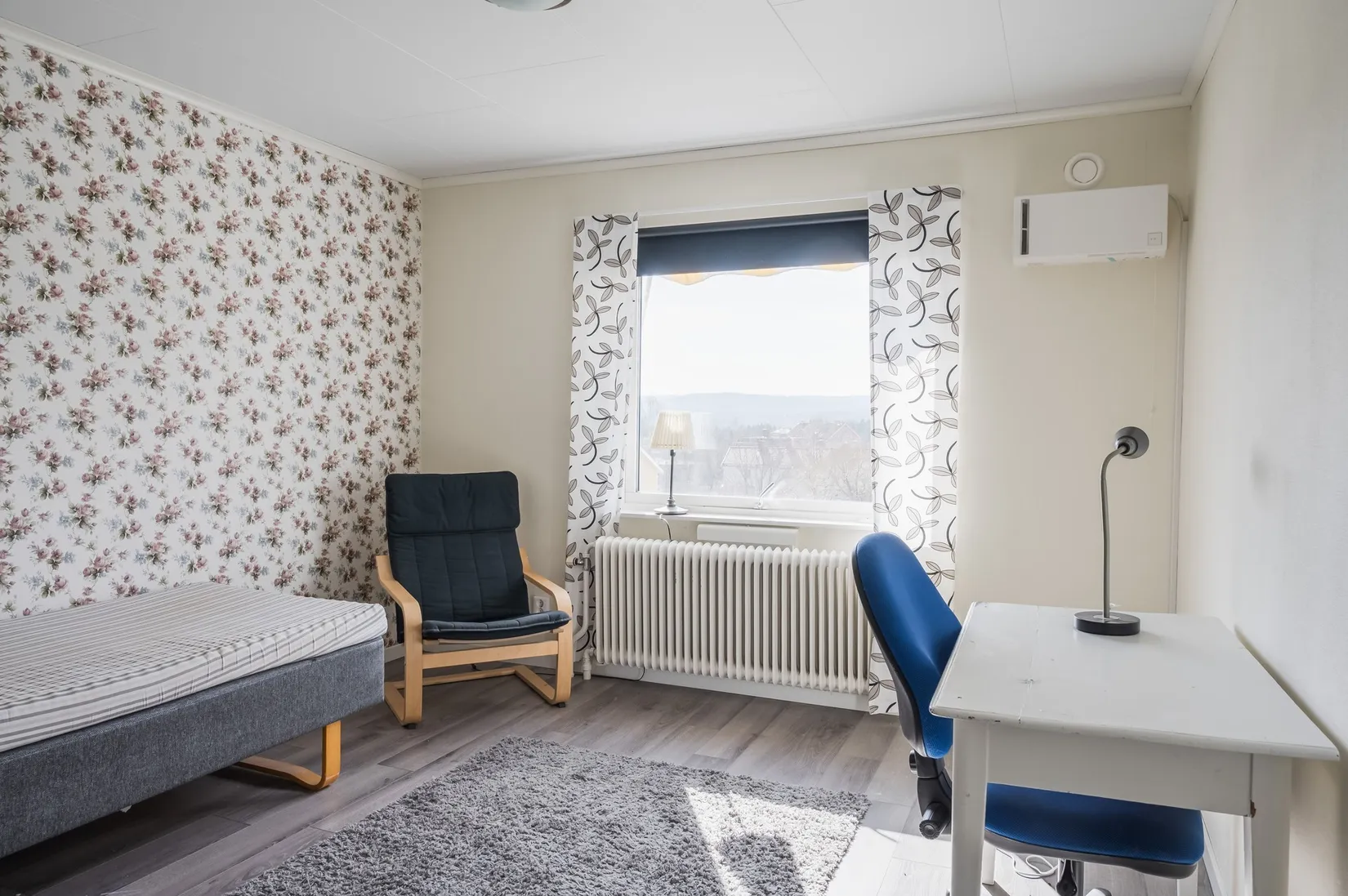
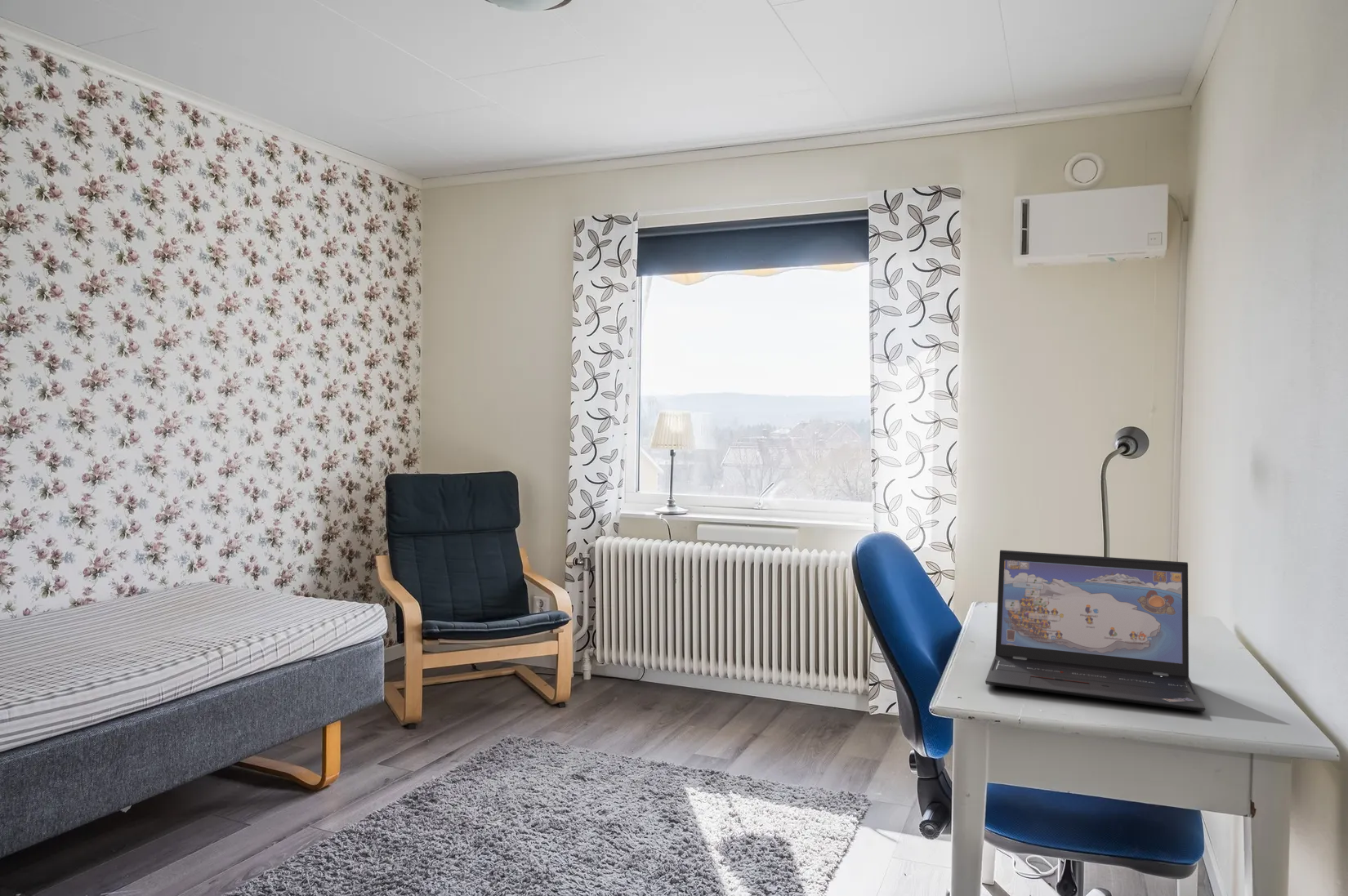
+ laptop (1090, 622)
